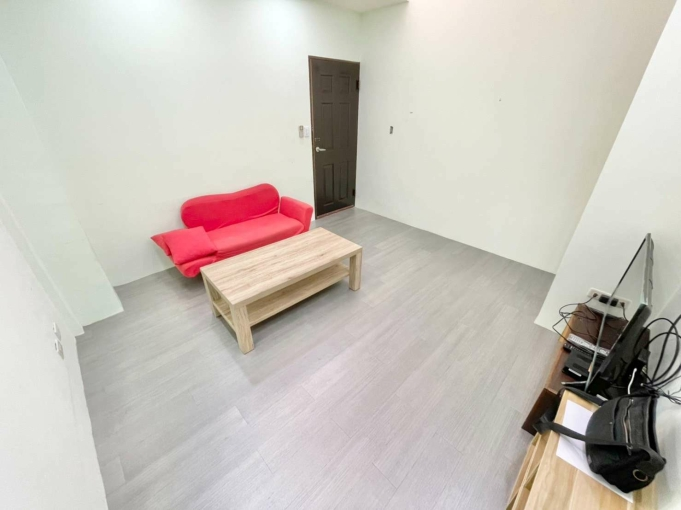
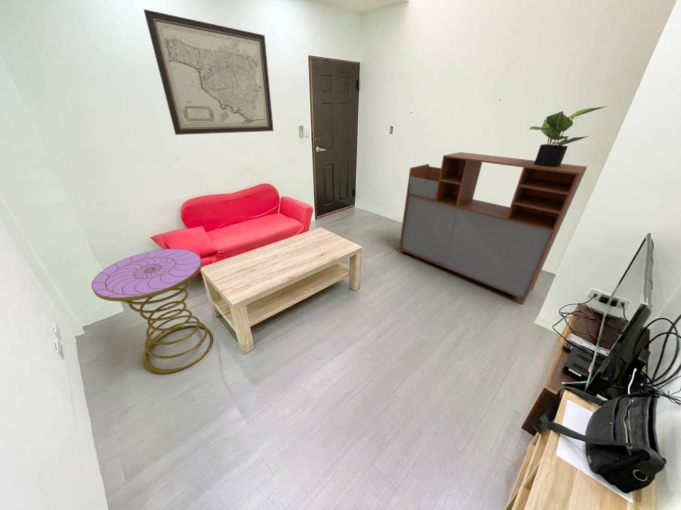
+ storage cabinet (472, 218)
+ wall art (221, 82)
+ side table (166, 312)
+ potted plant (560, 136)
